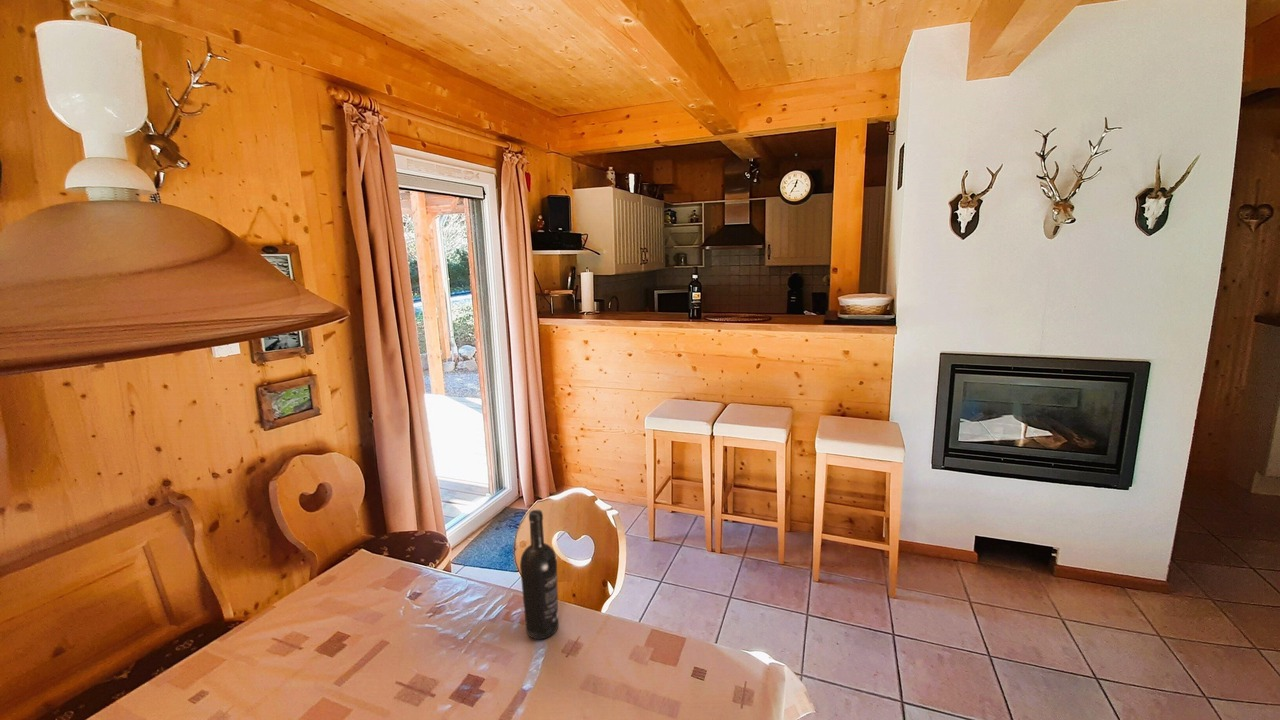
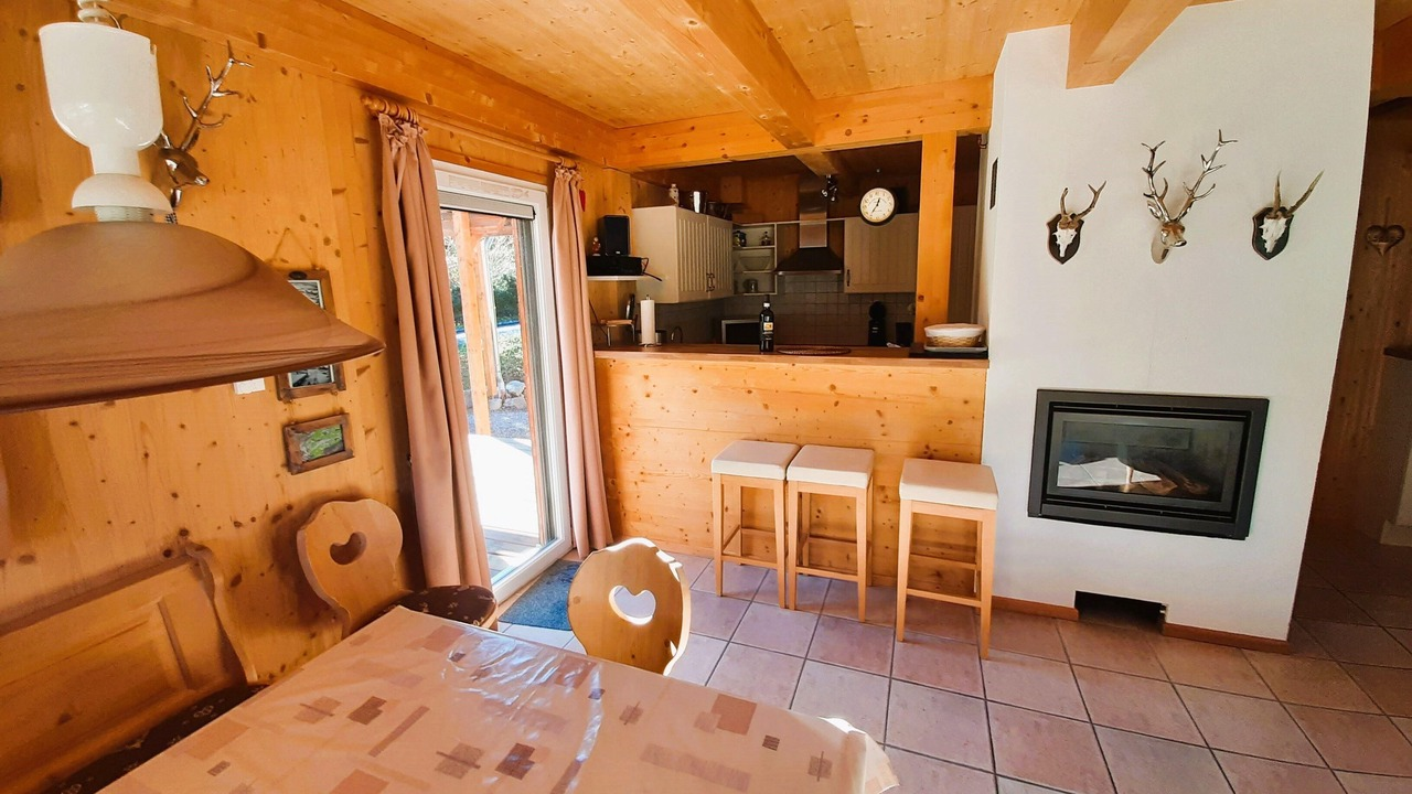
- wine bottle (539, 571)
